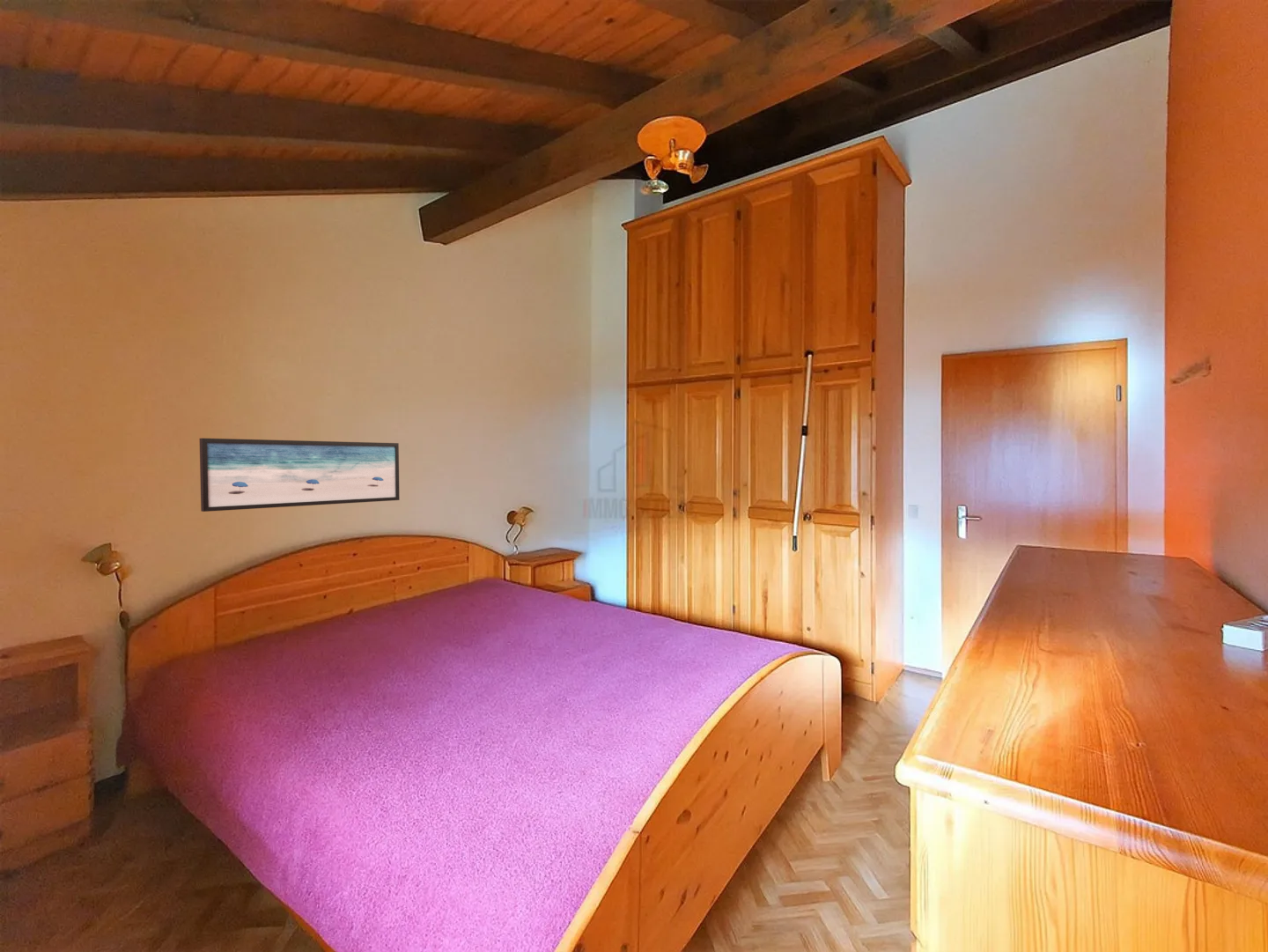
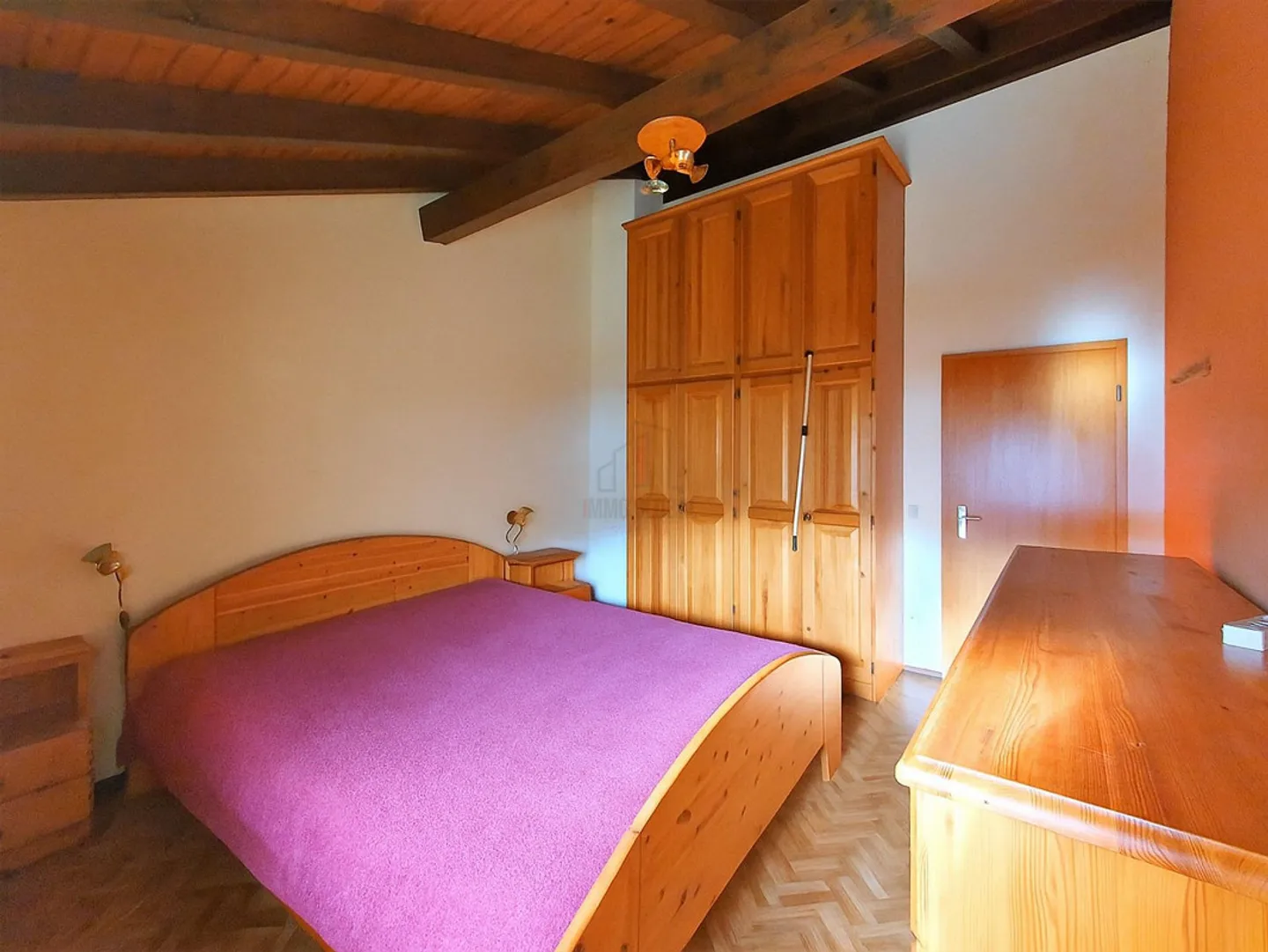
- wall art (311, 473)
